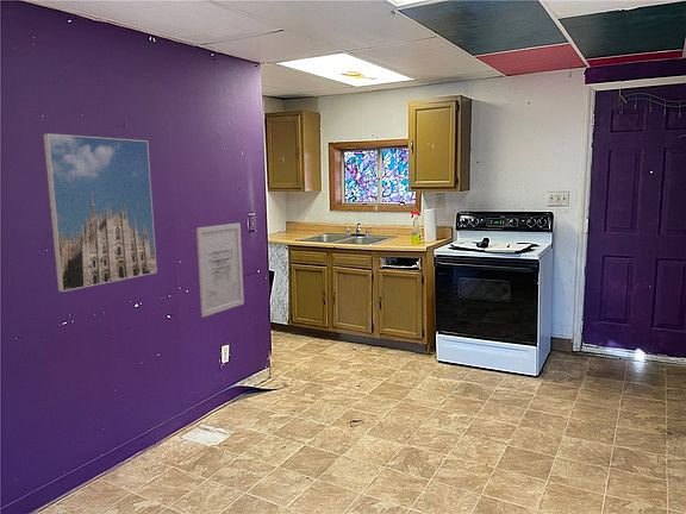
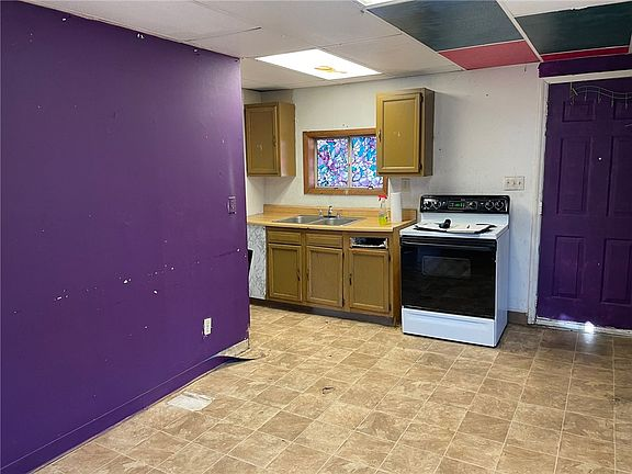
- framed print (106, 211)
- wall art (222, 268)
